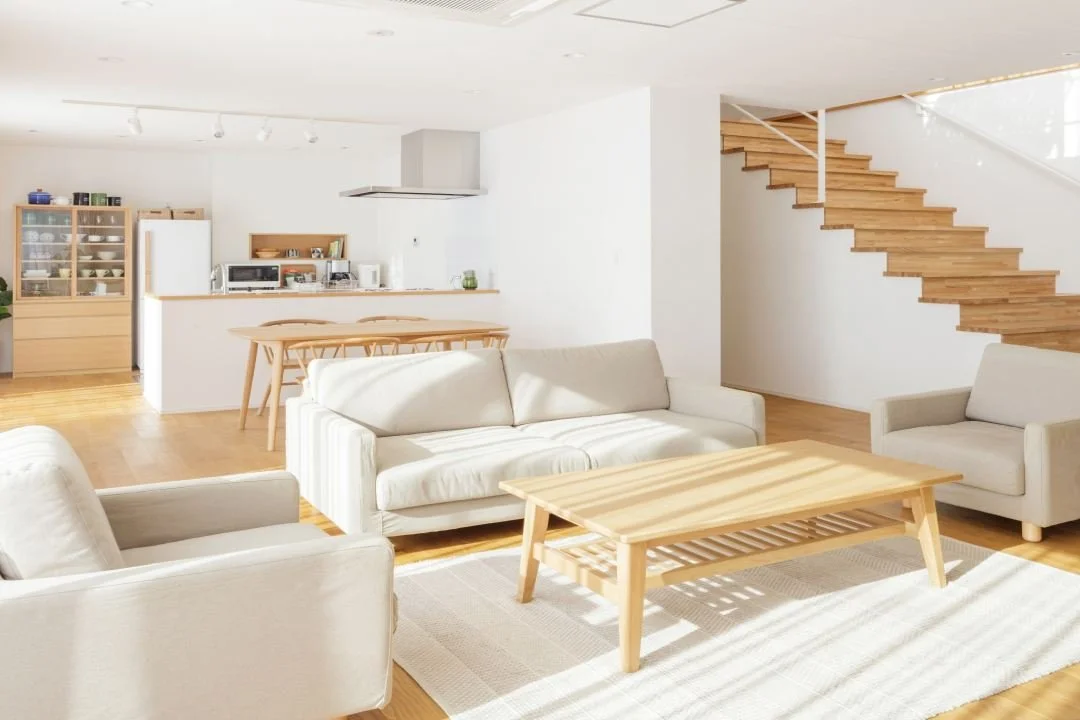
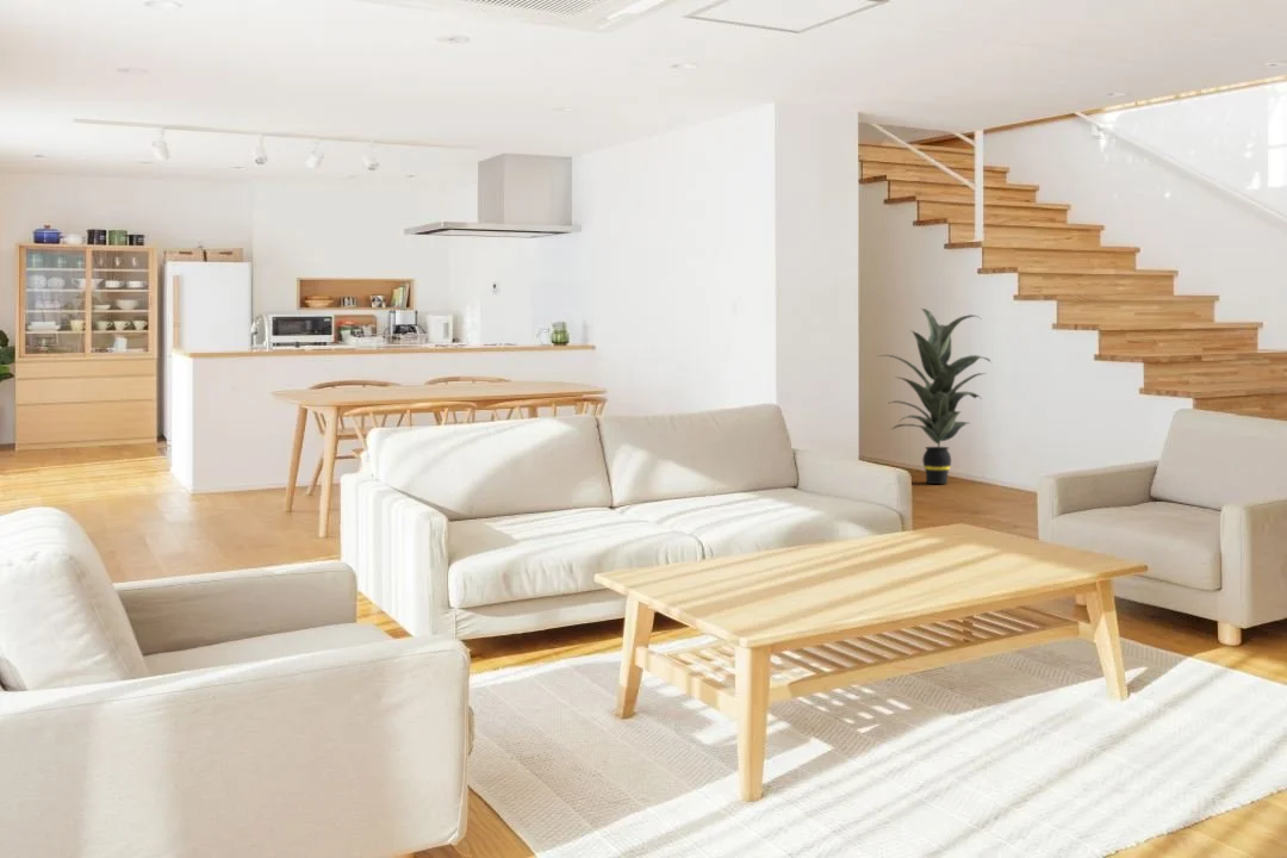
+ indoor plant (935, 394)
